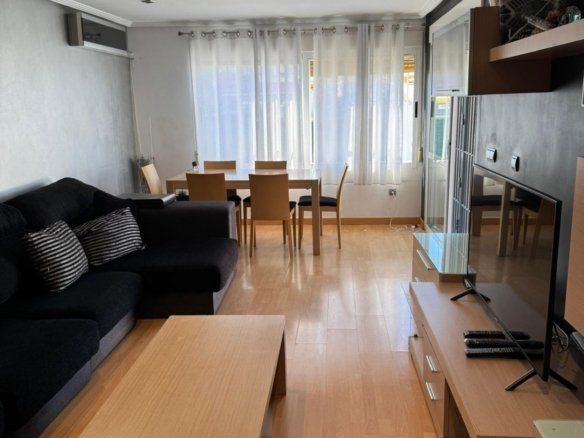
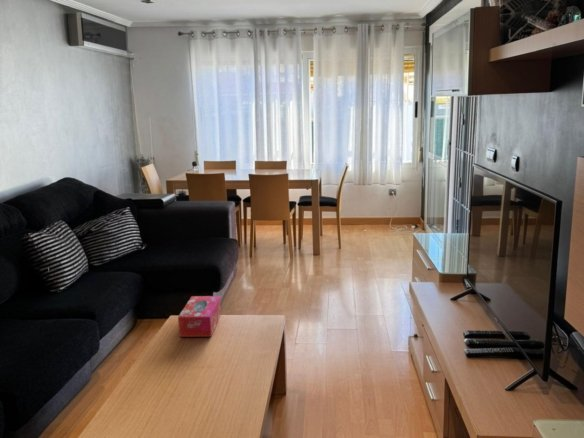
+ tissue box (200, 315)
